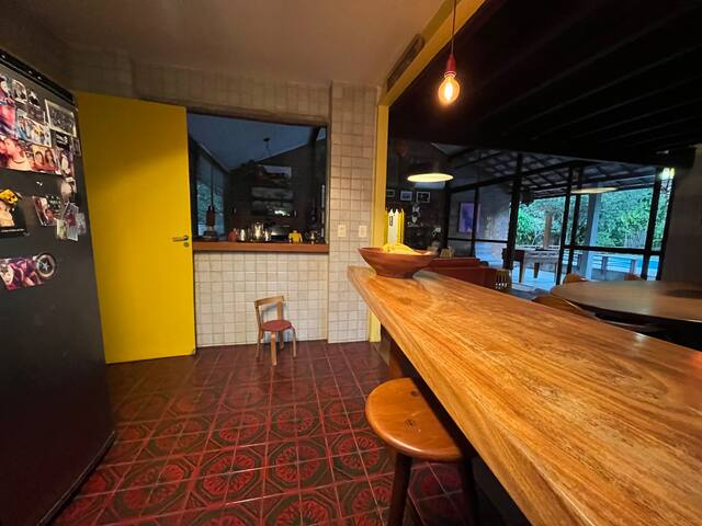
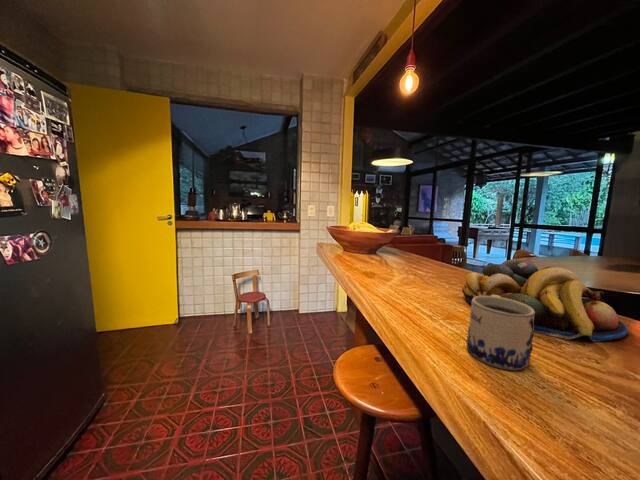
+ mug (496, 326)
+ fruit bowl (537, 288)
